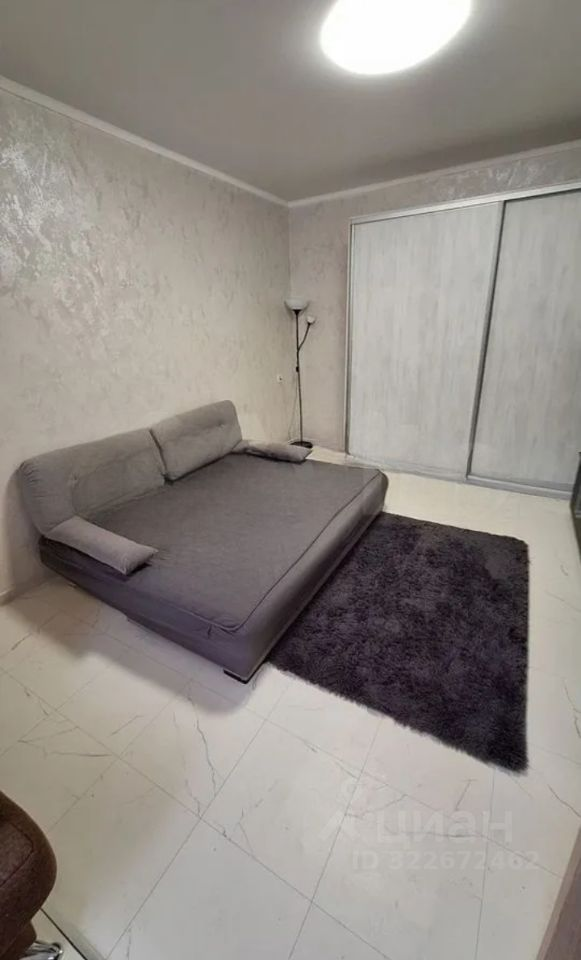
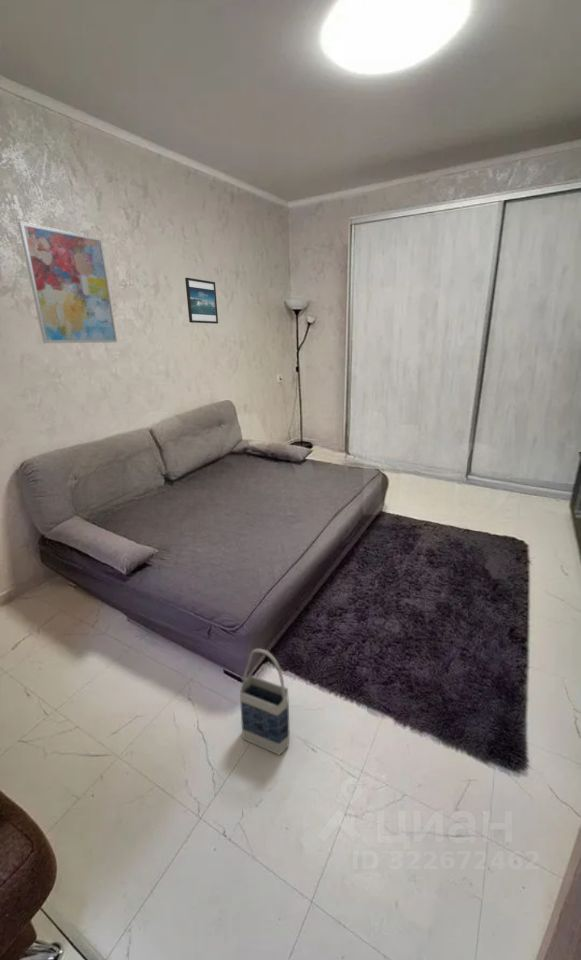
+ wall art (73, 289)
+ bag (264, 695)
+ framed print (202, 301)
